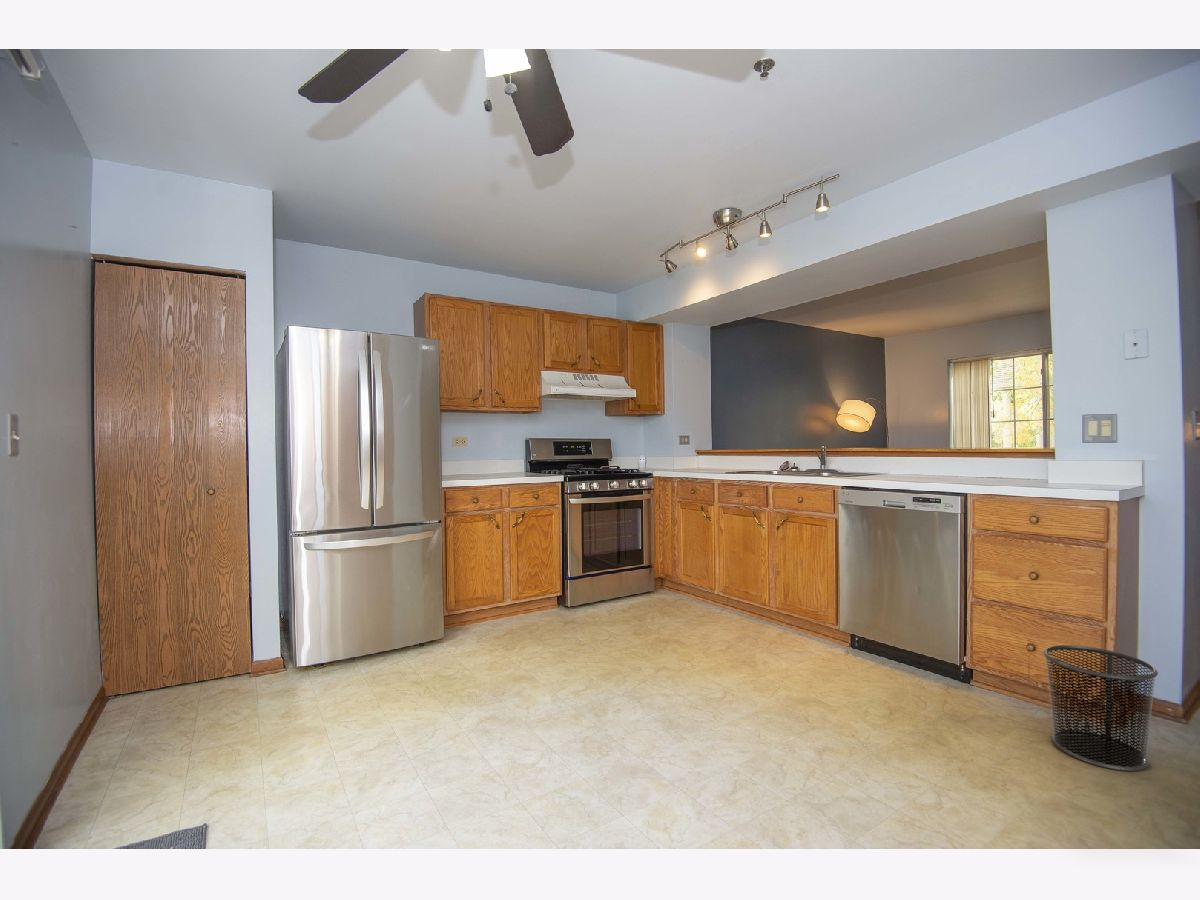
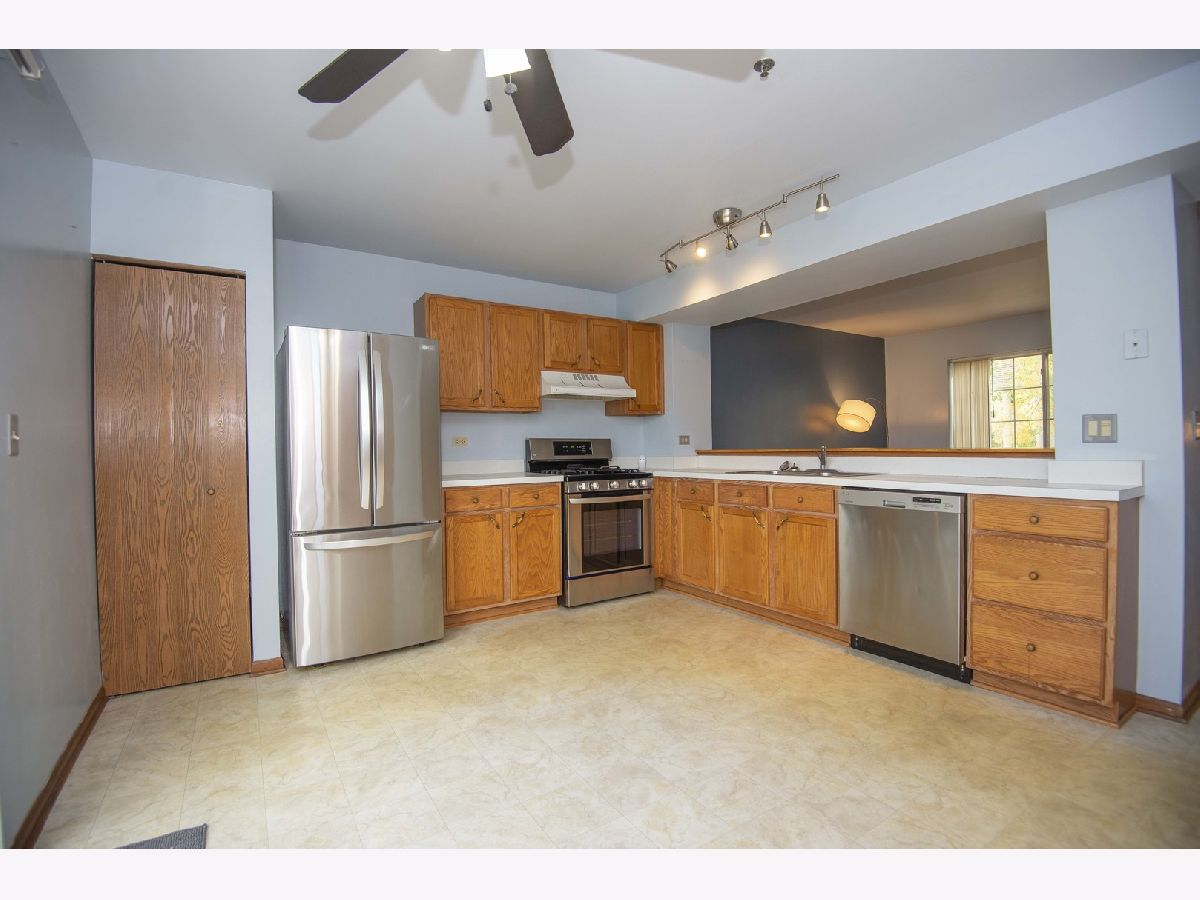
- trash can (1098, 705)
